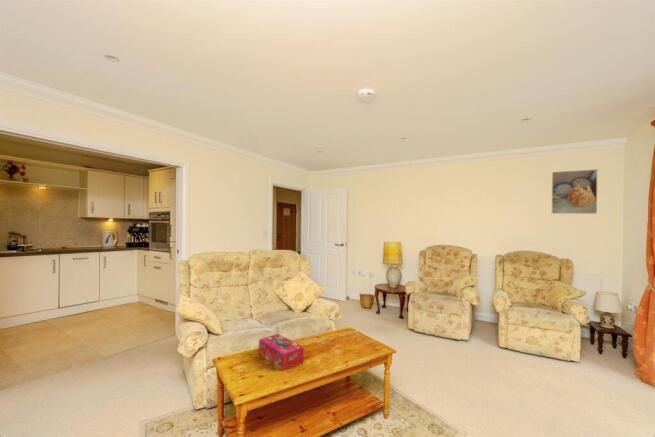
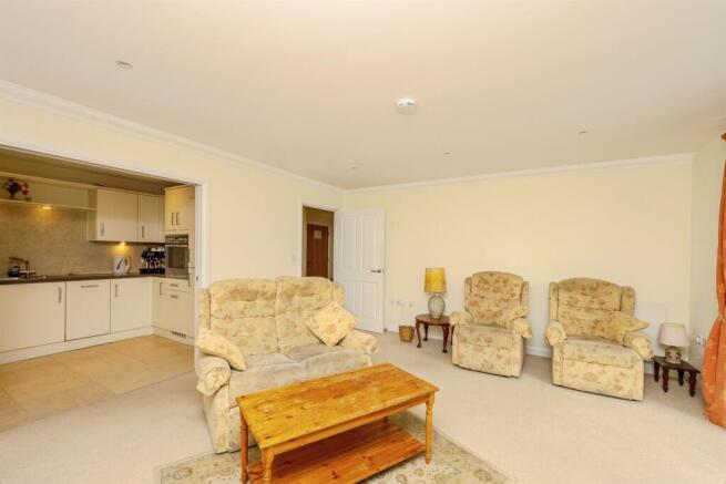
- tissue box (280, 350)
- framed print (573, 192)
